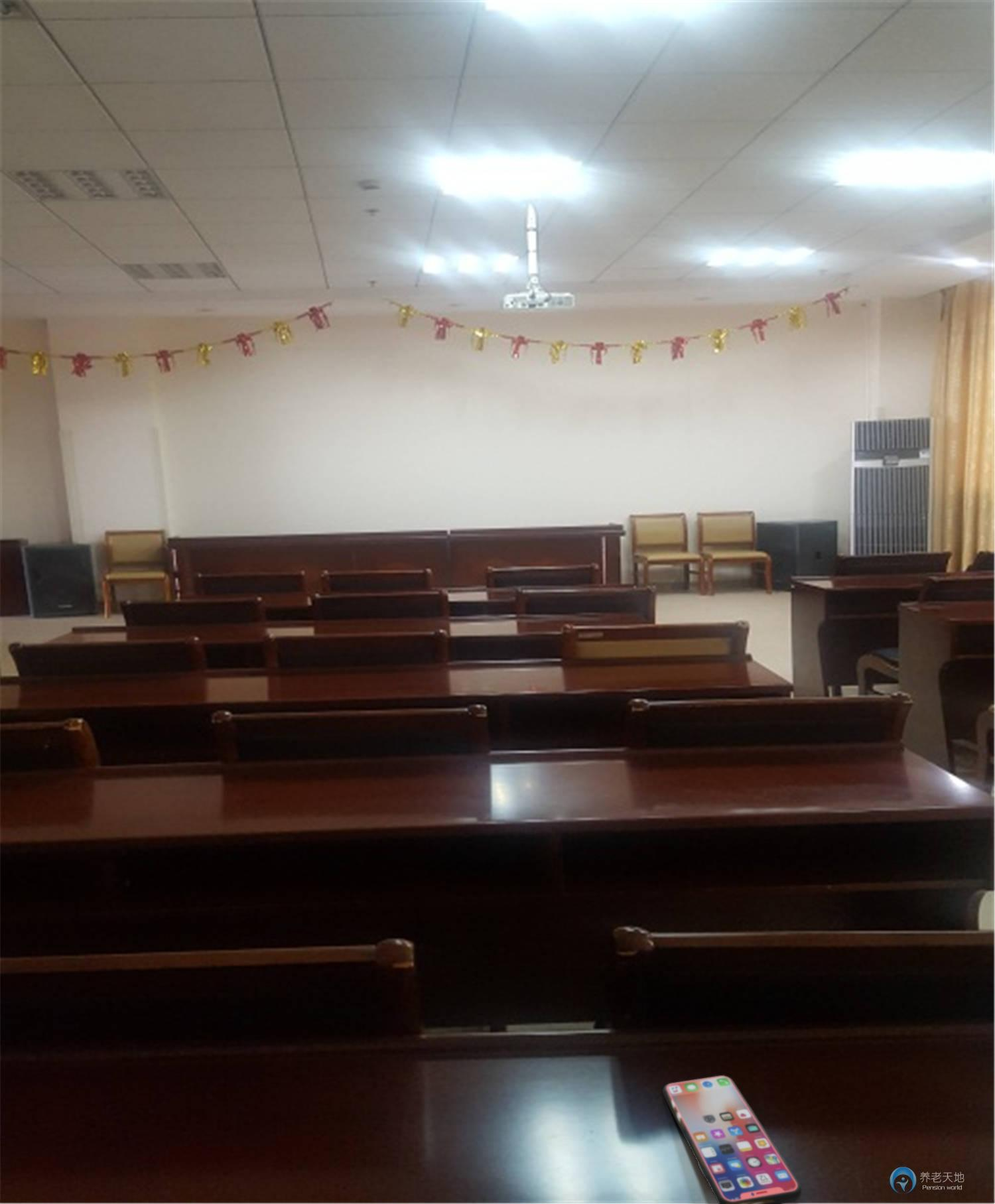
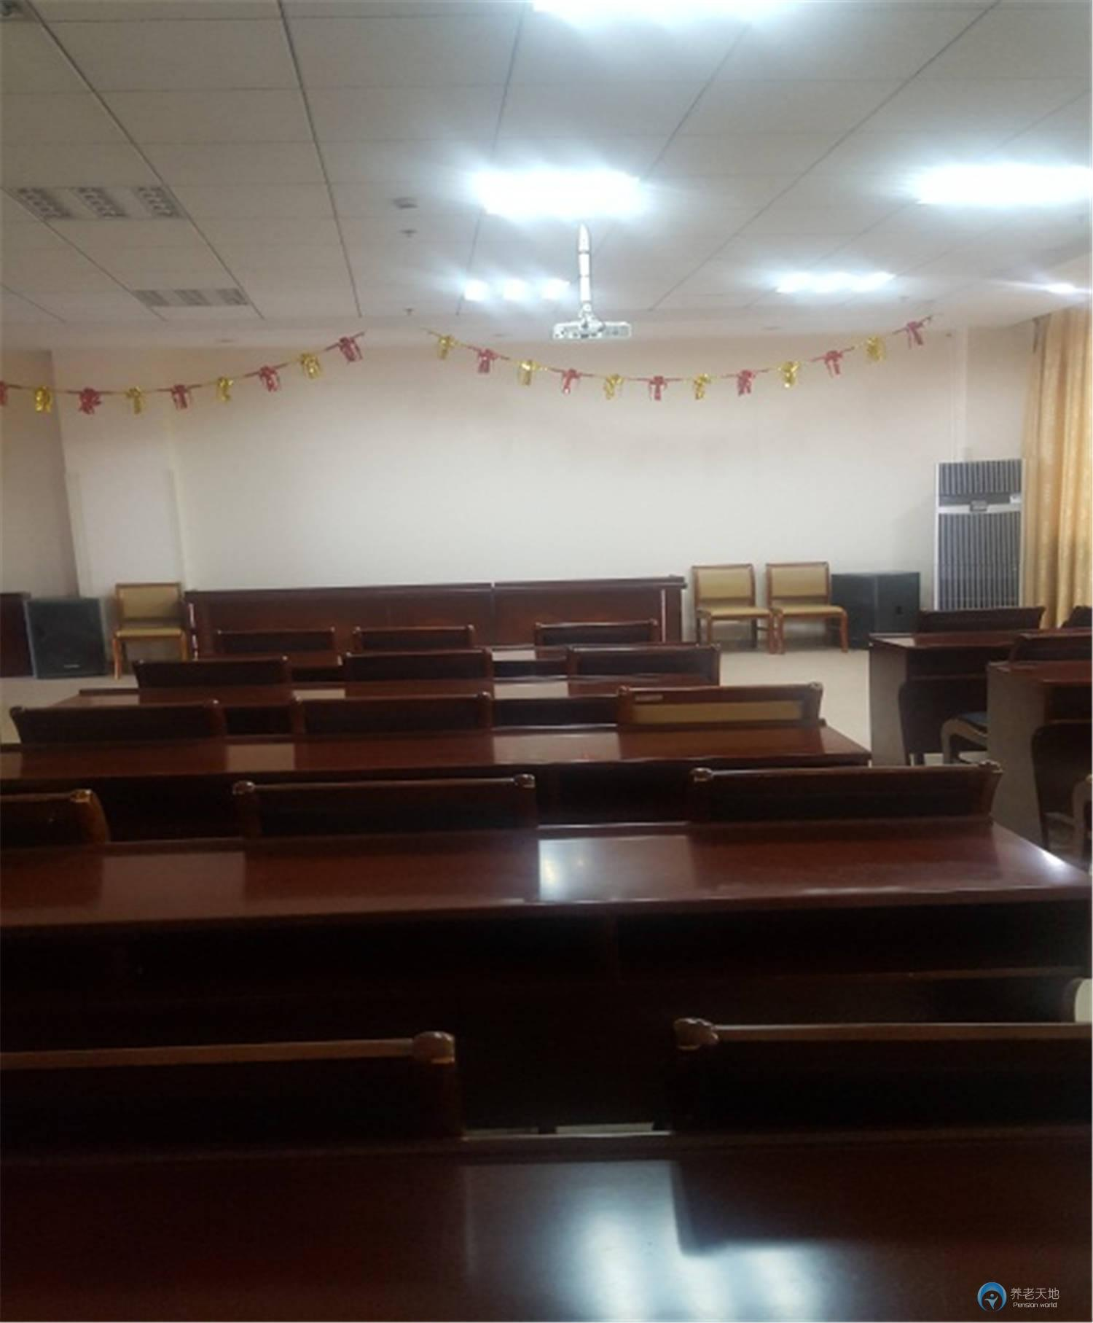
- smartphone (726, 1136)
